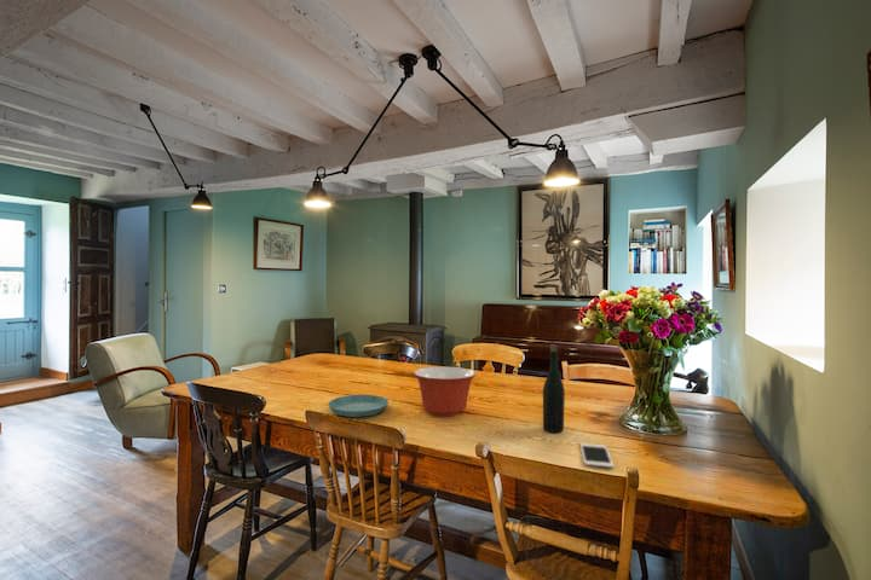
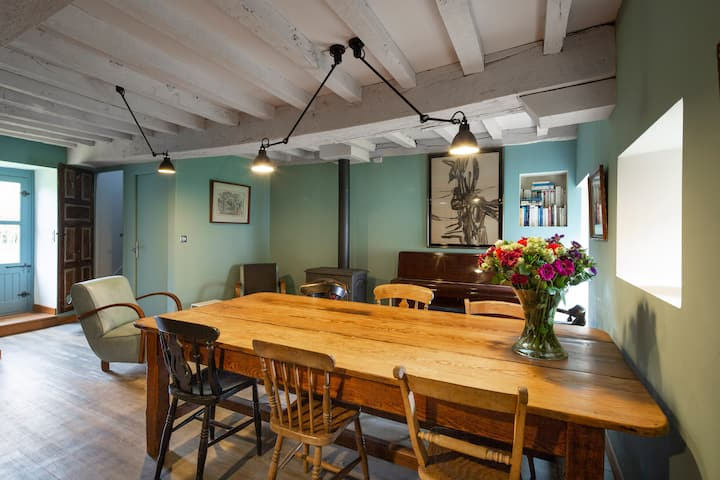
- cell phone (595, 454)
- mixing bowl (444, 392)
- bottle (553, 387)
- saucer (358, 406)
